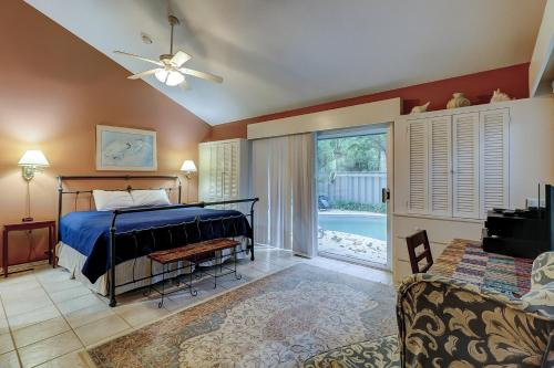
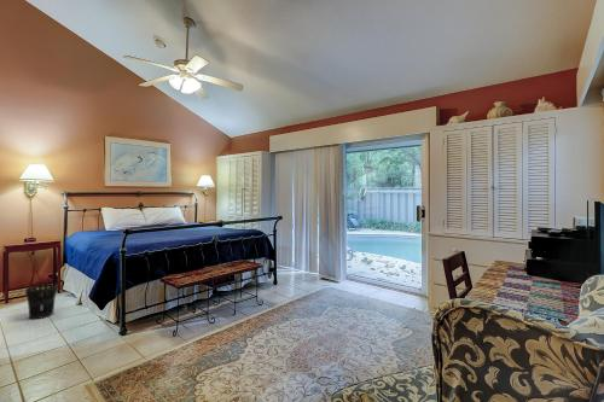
+ wastebasket (41, 301)
